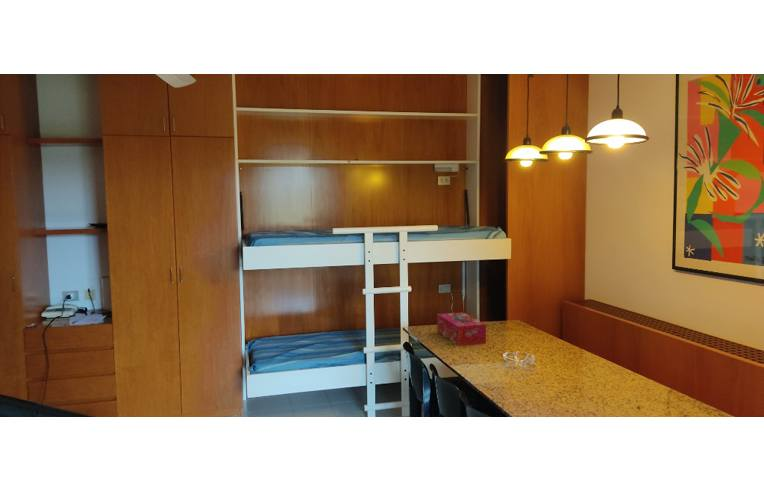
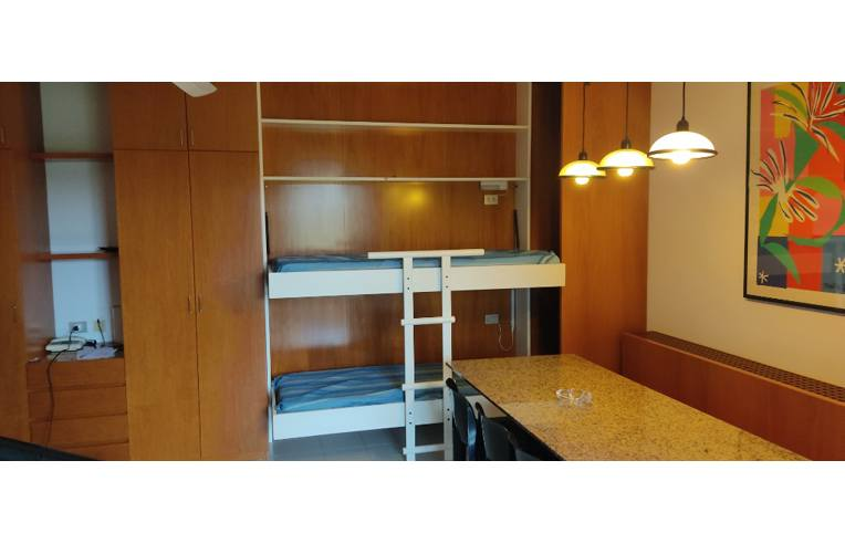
- tissue box (460, 328)
